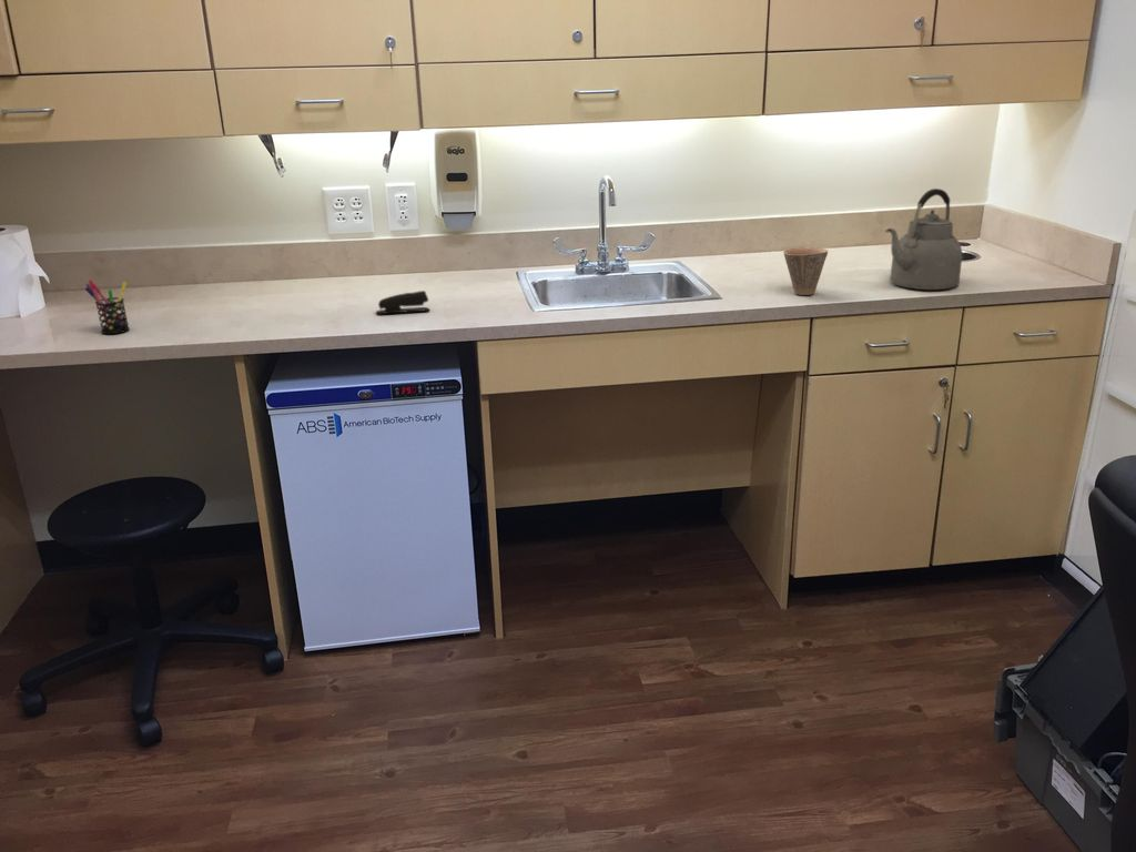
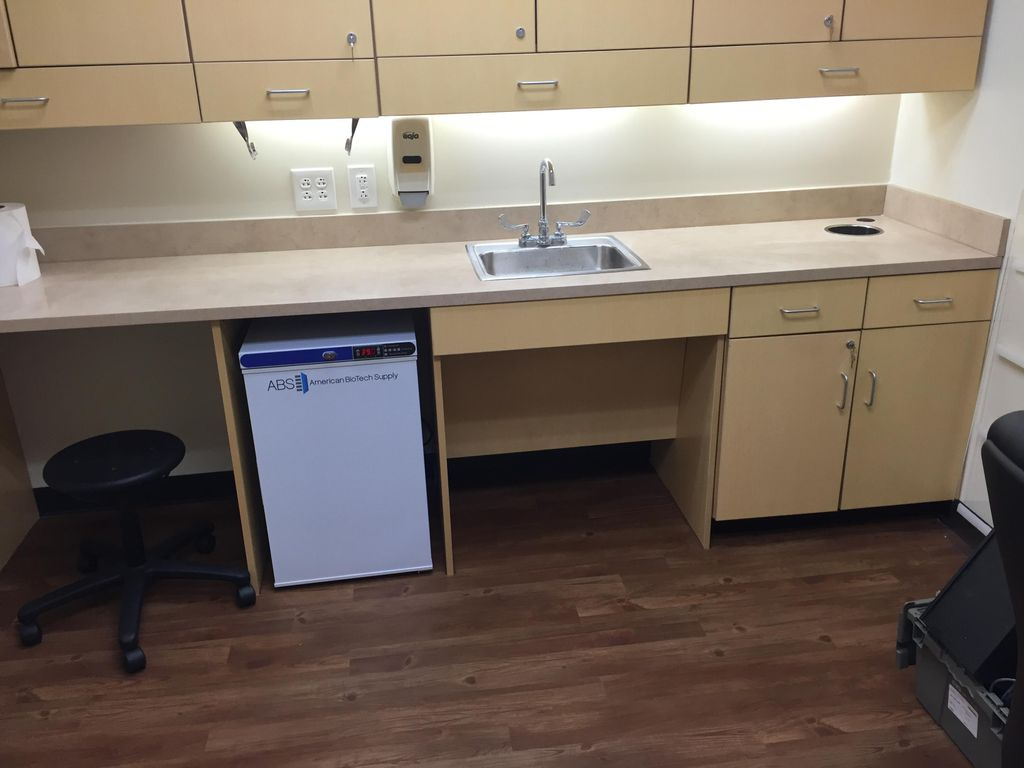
- pen holder (109, 305)
- cup (803, 271)
- stapler (402, 302)
- kettle (919, 239)
